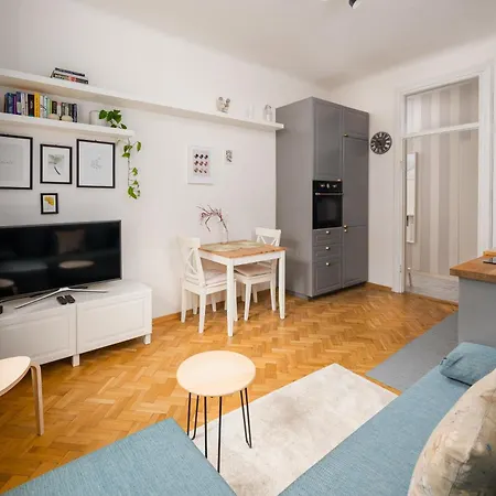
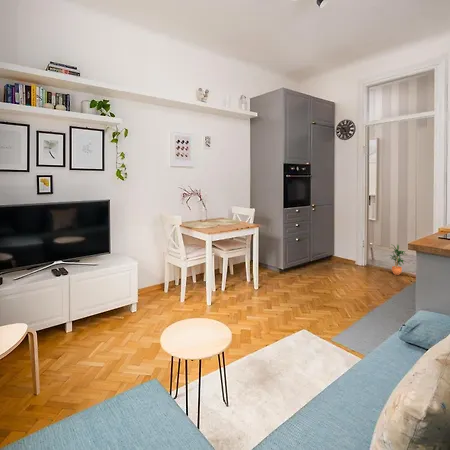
+ potted plant (398, 259)
